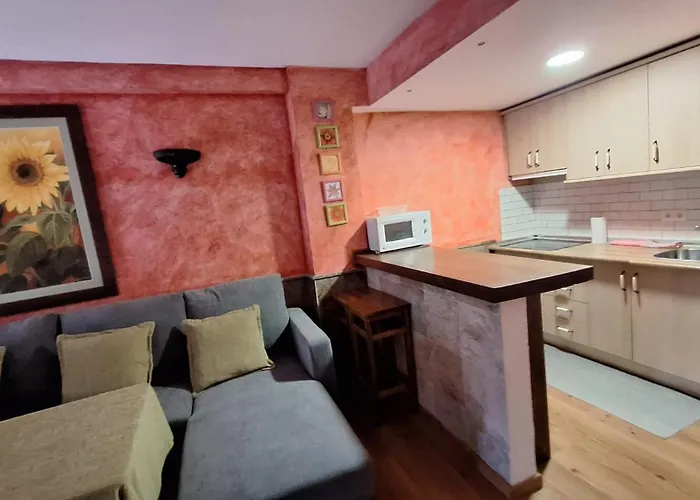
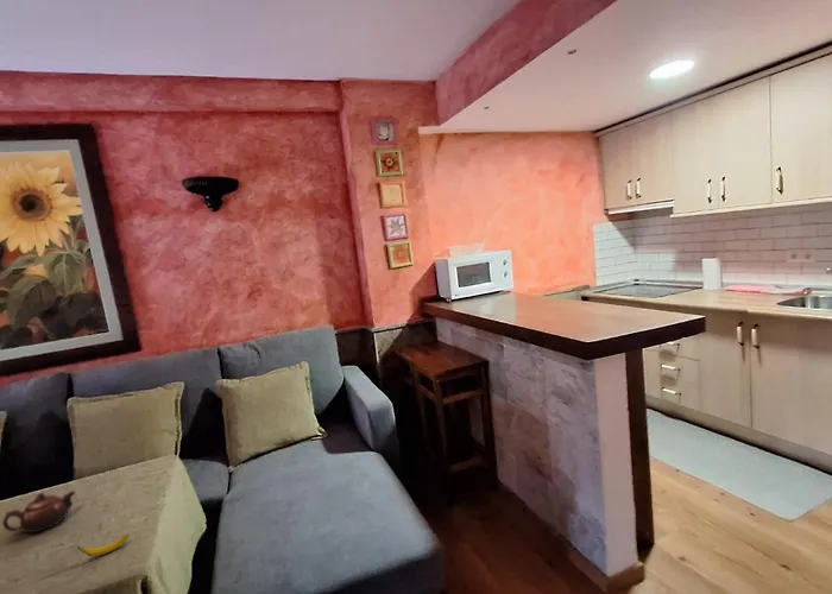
+ teapot (40, 508)
+ banana (105, 545)
